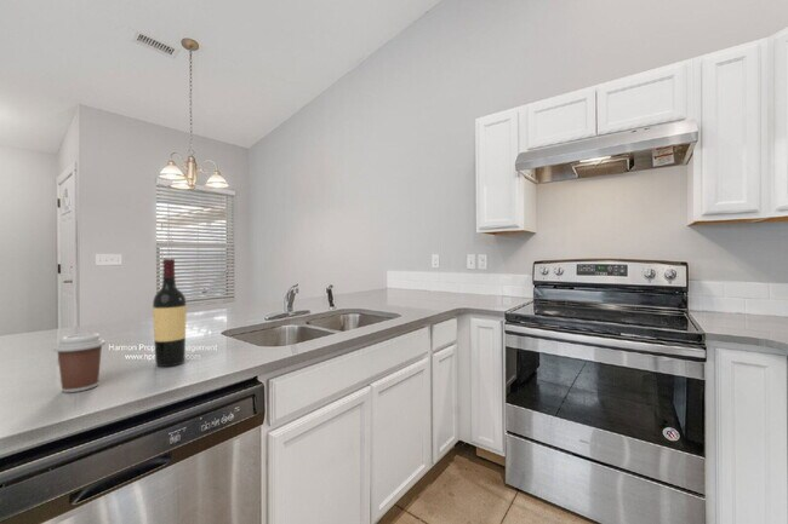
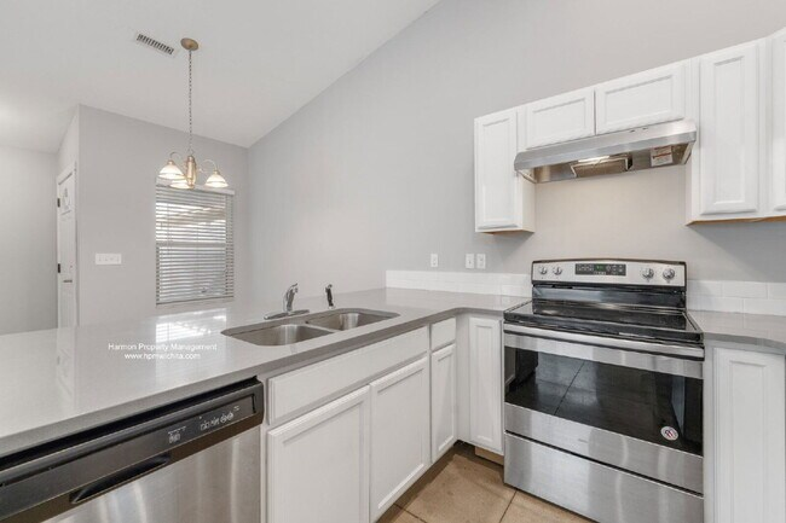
- wine bottle (170, 311)
- coffee cup (80, 361)
